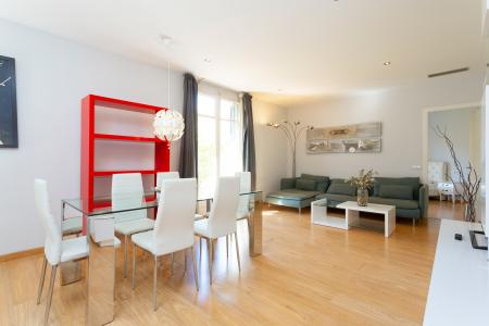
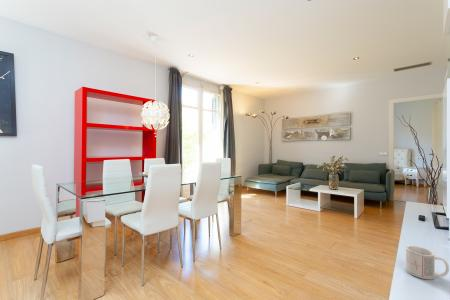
+ mug (426, 263)
